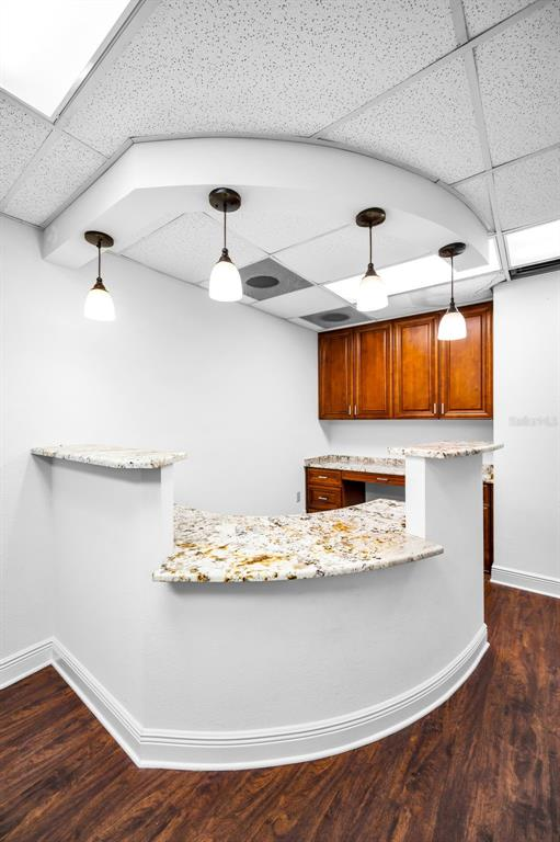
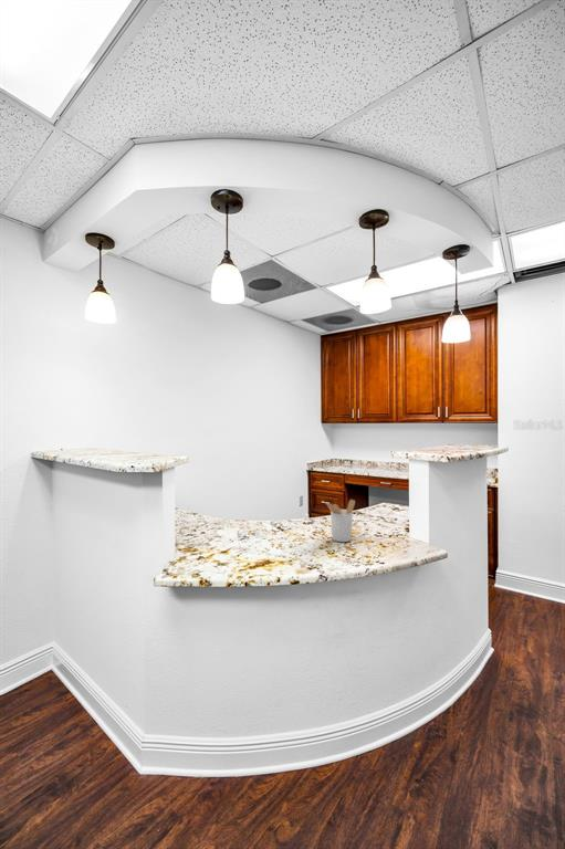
+ utensil holder (338, 520)
